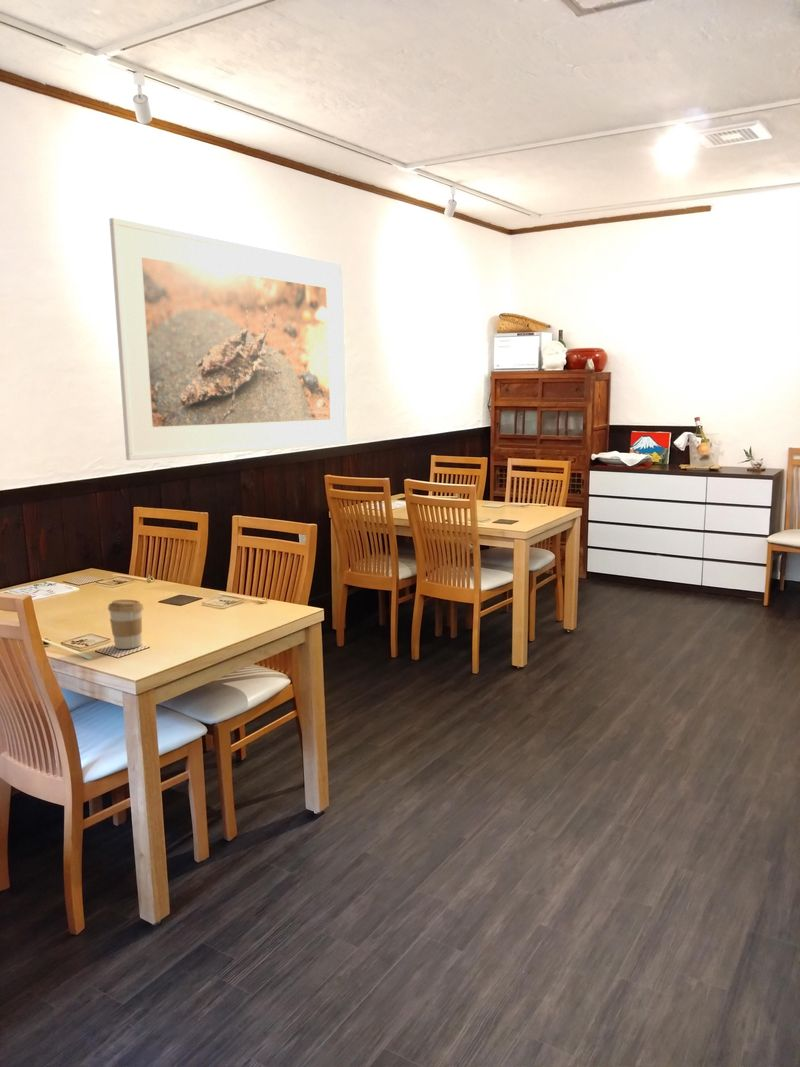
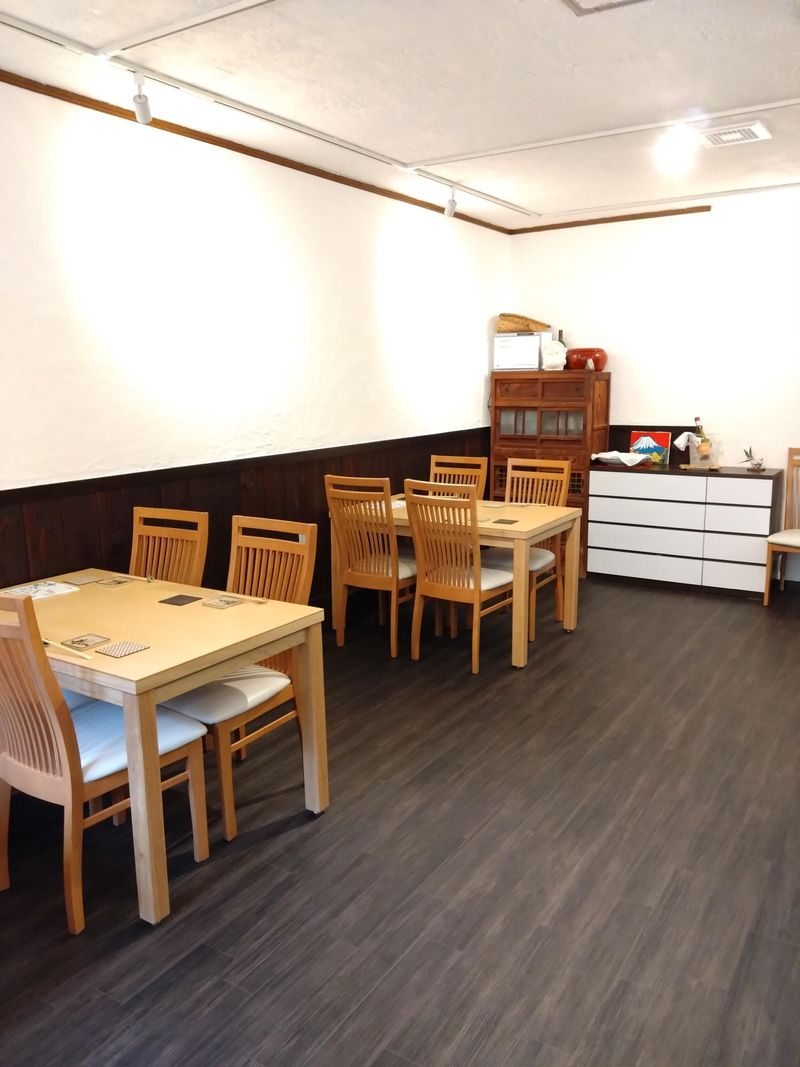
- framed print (248, 349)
- coffee cup (126, 622)
